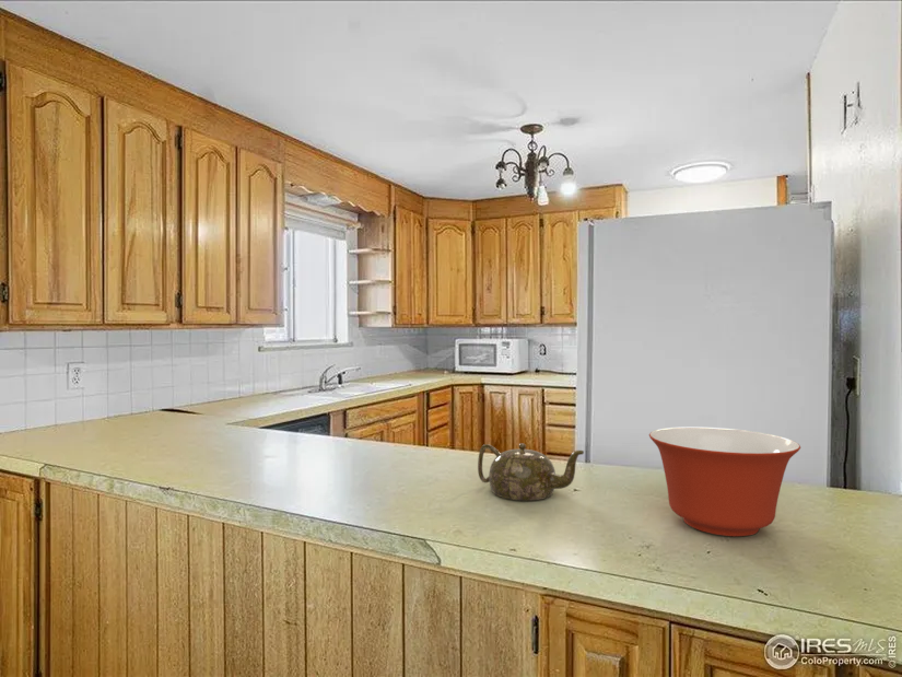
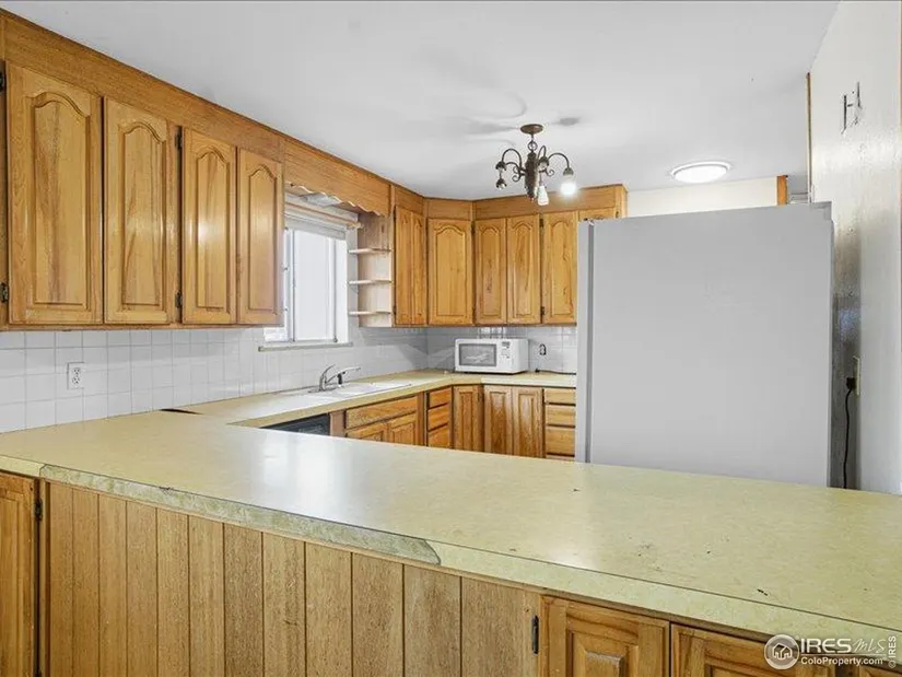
- teapot (527, 468)
- mixing bowl (719, 481)
